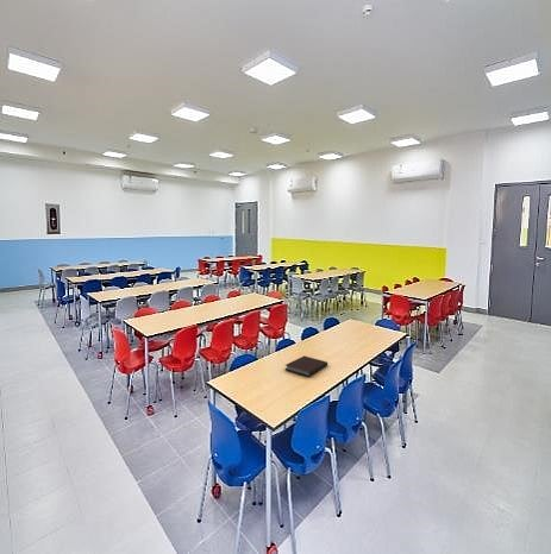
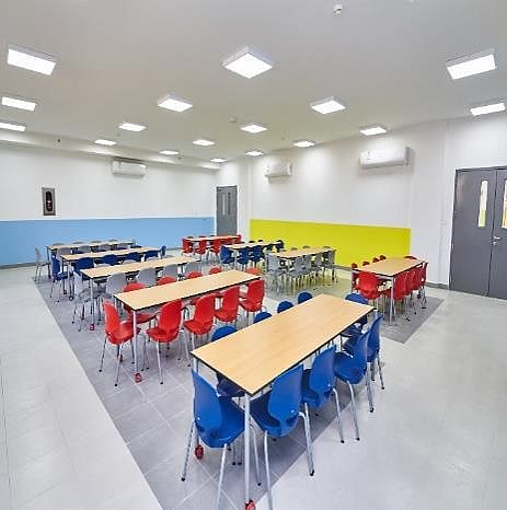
- notebook (306, 365)
